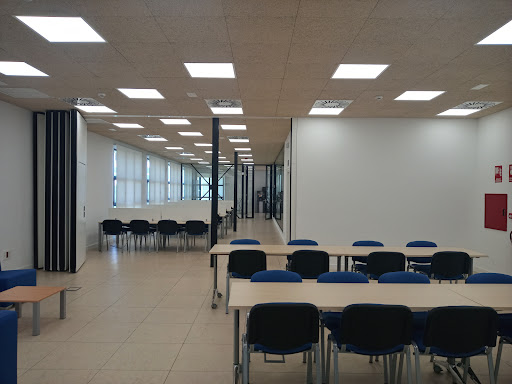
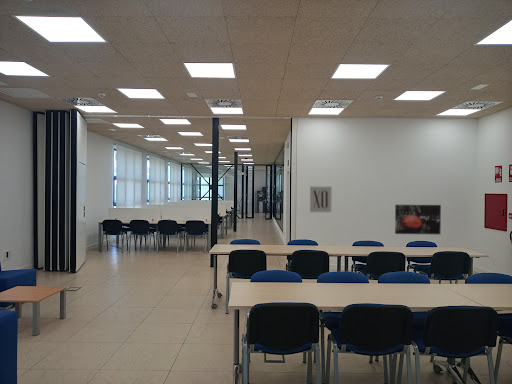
+ wall art (320, 199)
+ wall art (417, 219)
